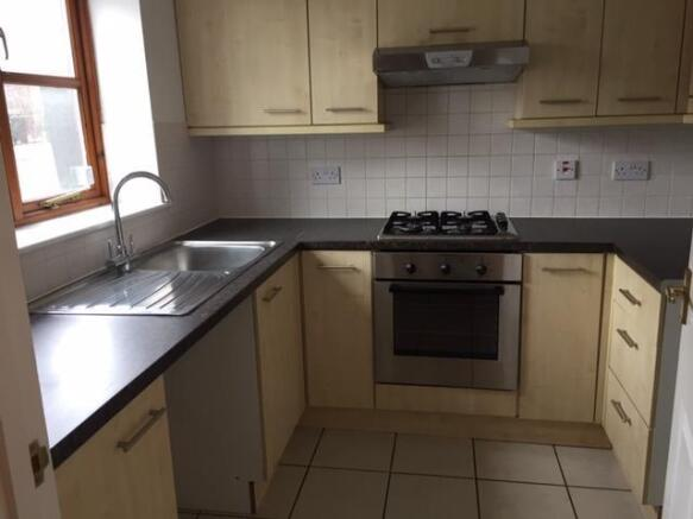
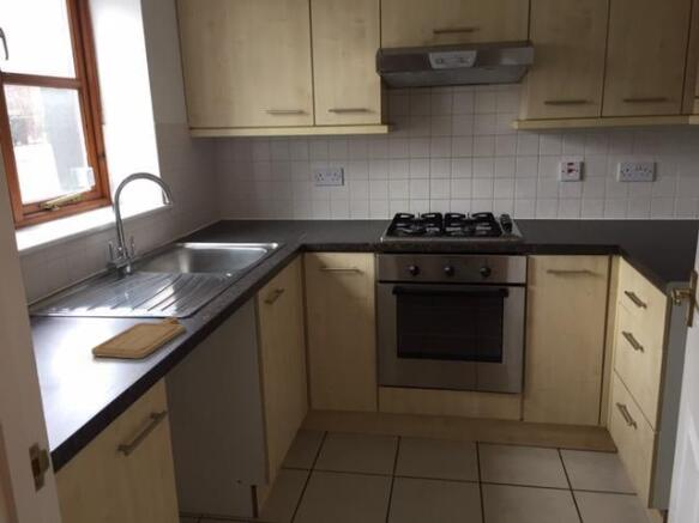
+ chopping board (146, 335)
